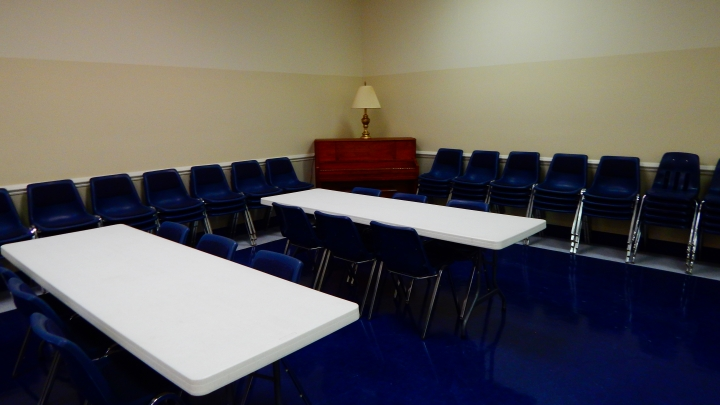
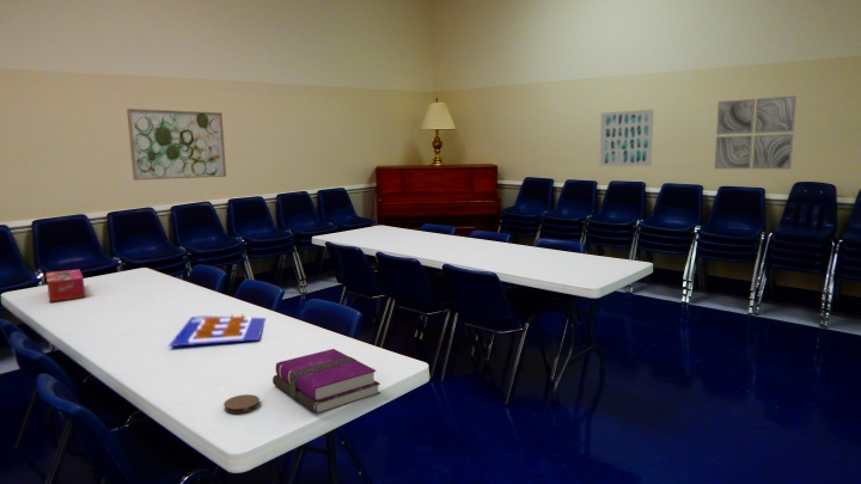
+ poster (222, 323)
+ wall art (752, 133)
+ tissue box (65, 284)
+ hardback book (325, 378)
+ wall art (625, 139)
+ wall art (179, 145)
+ coaster (242, 403)
